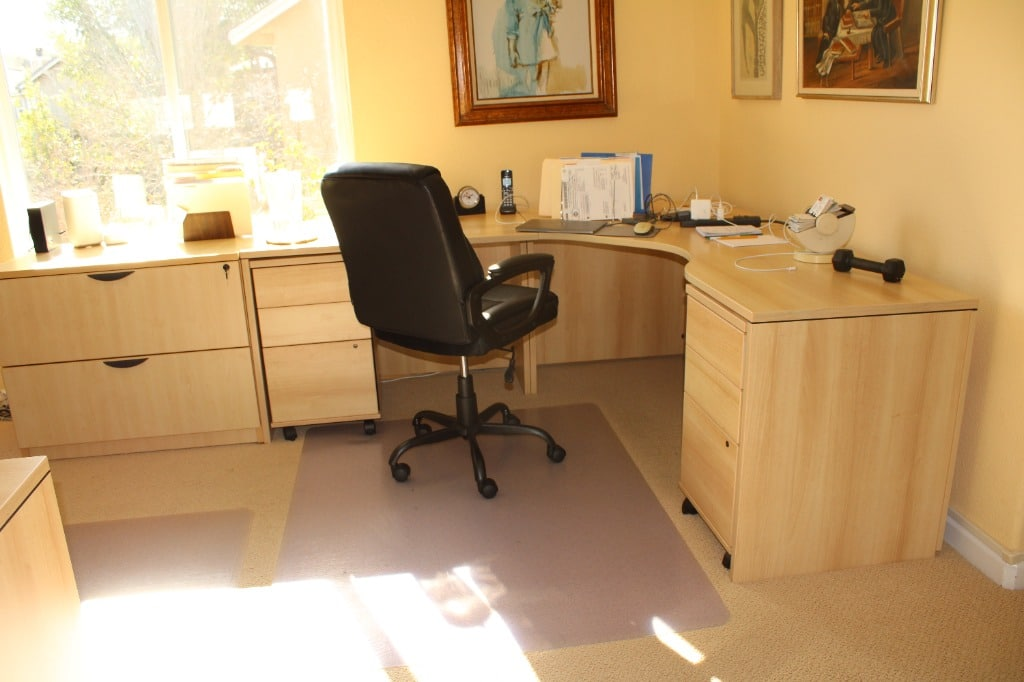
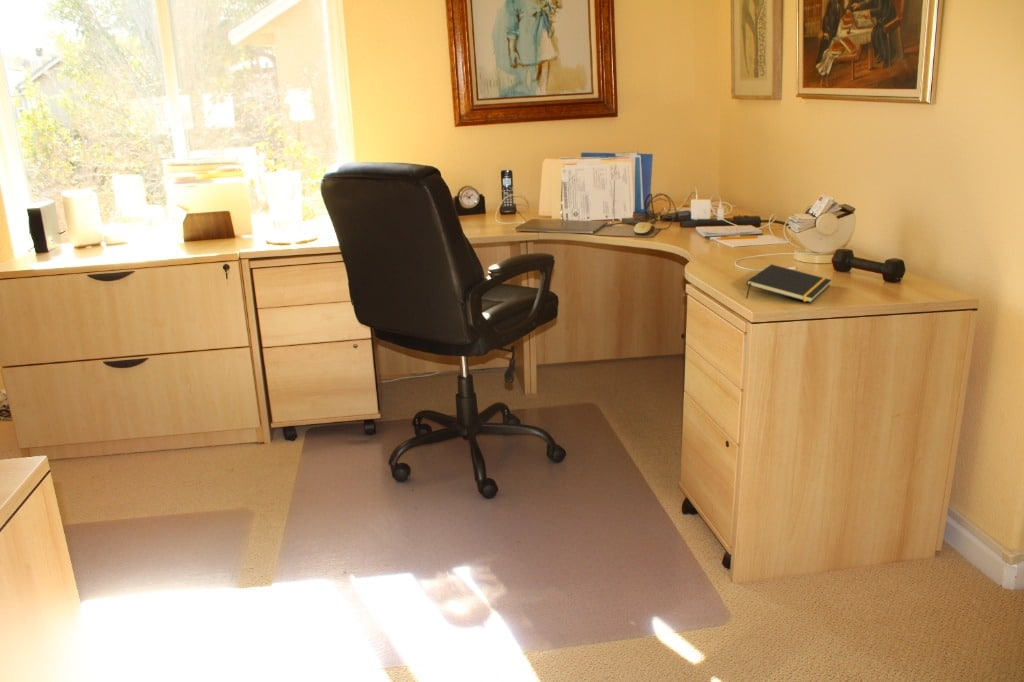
+ notepad (789, 282)
